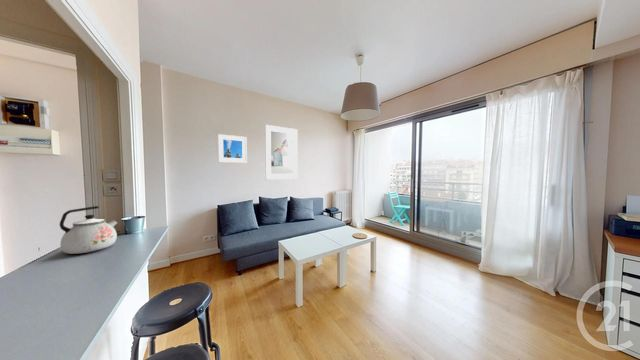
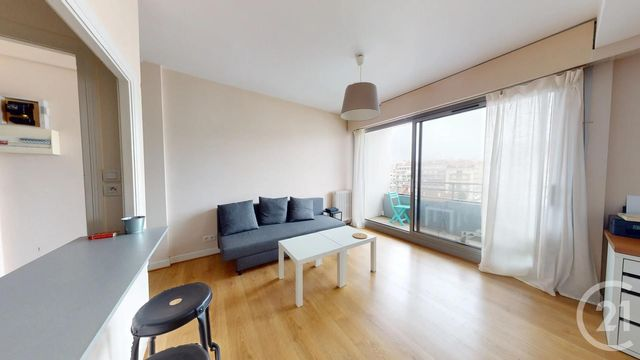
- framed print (282, 153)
- kettle (90, 228)
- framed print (233, 149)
